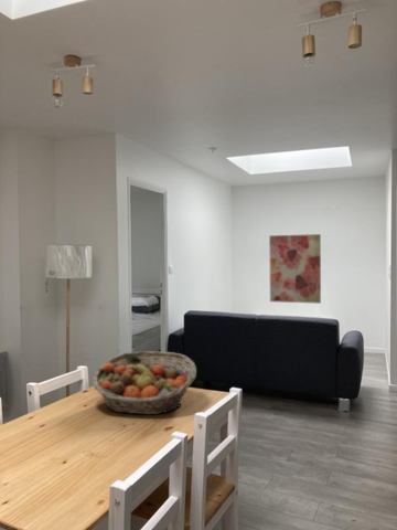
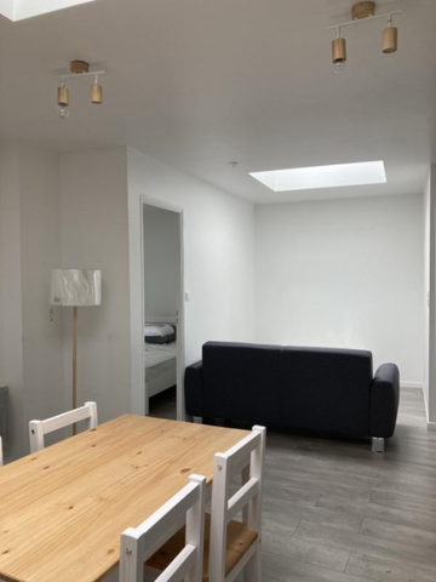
- wall art (294, 268)
- fruit basket (144, 381)
